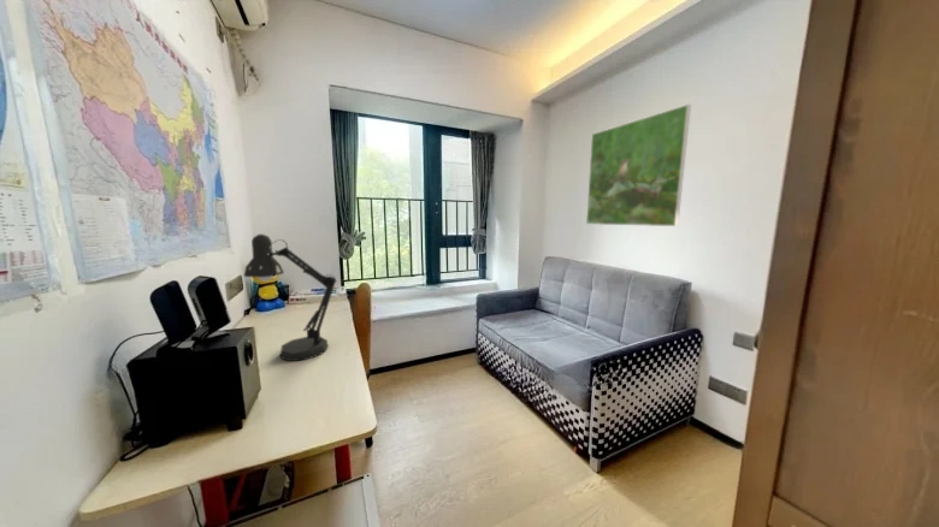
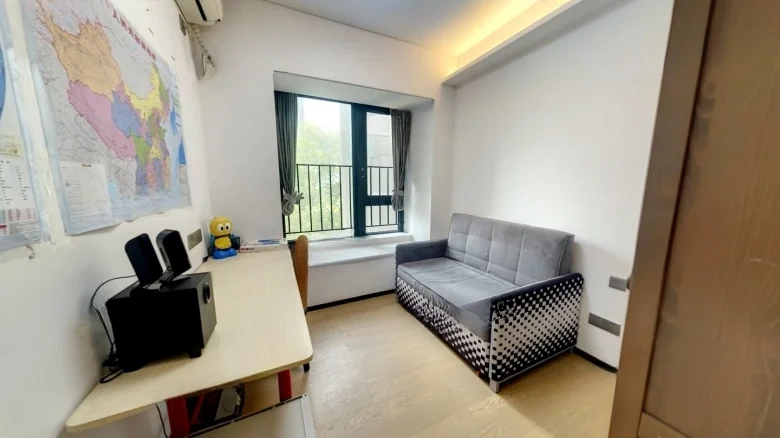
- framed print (630, 174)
- desk lamp (282, 273)
